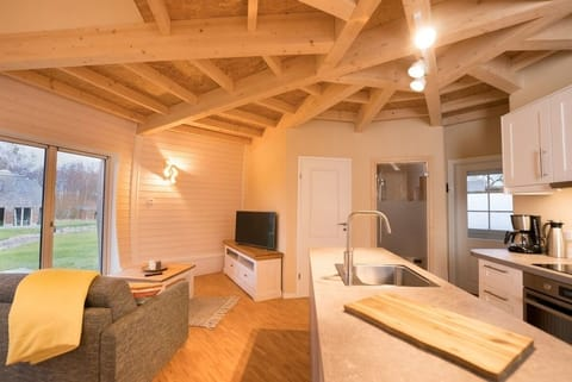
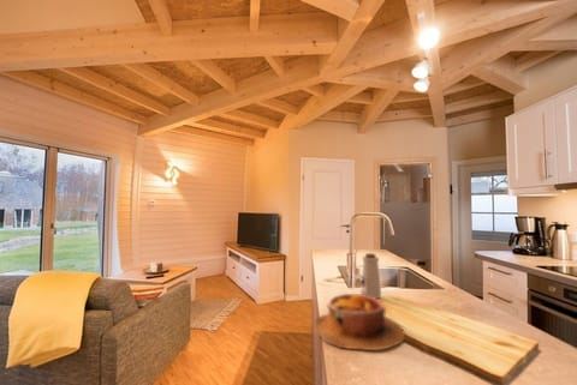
+ bowl (357, 314)
+ bottle (368, 275)
